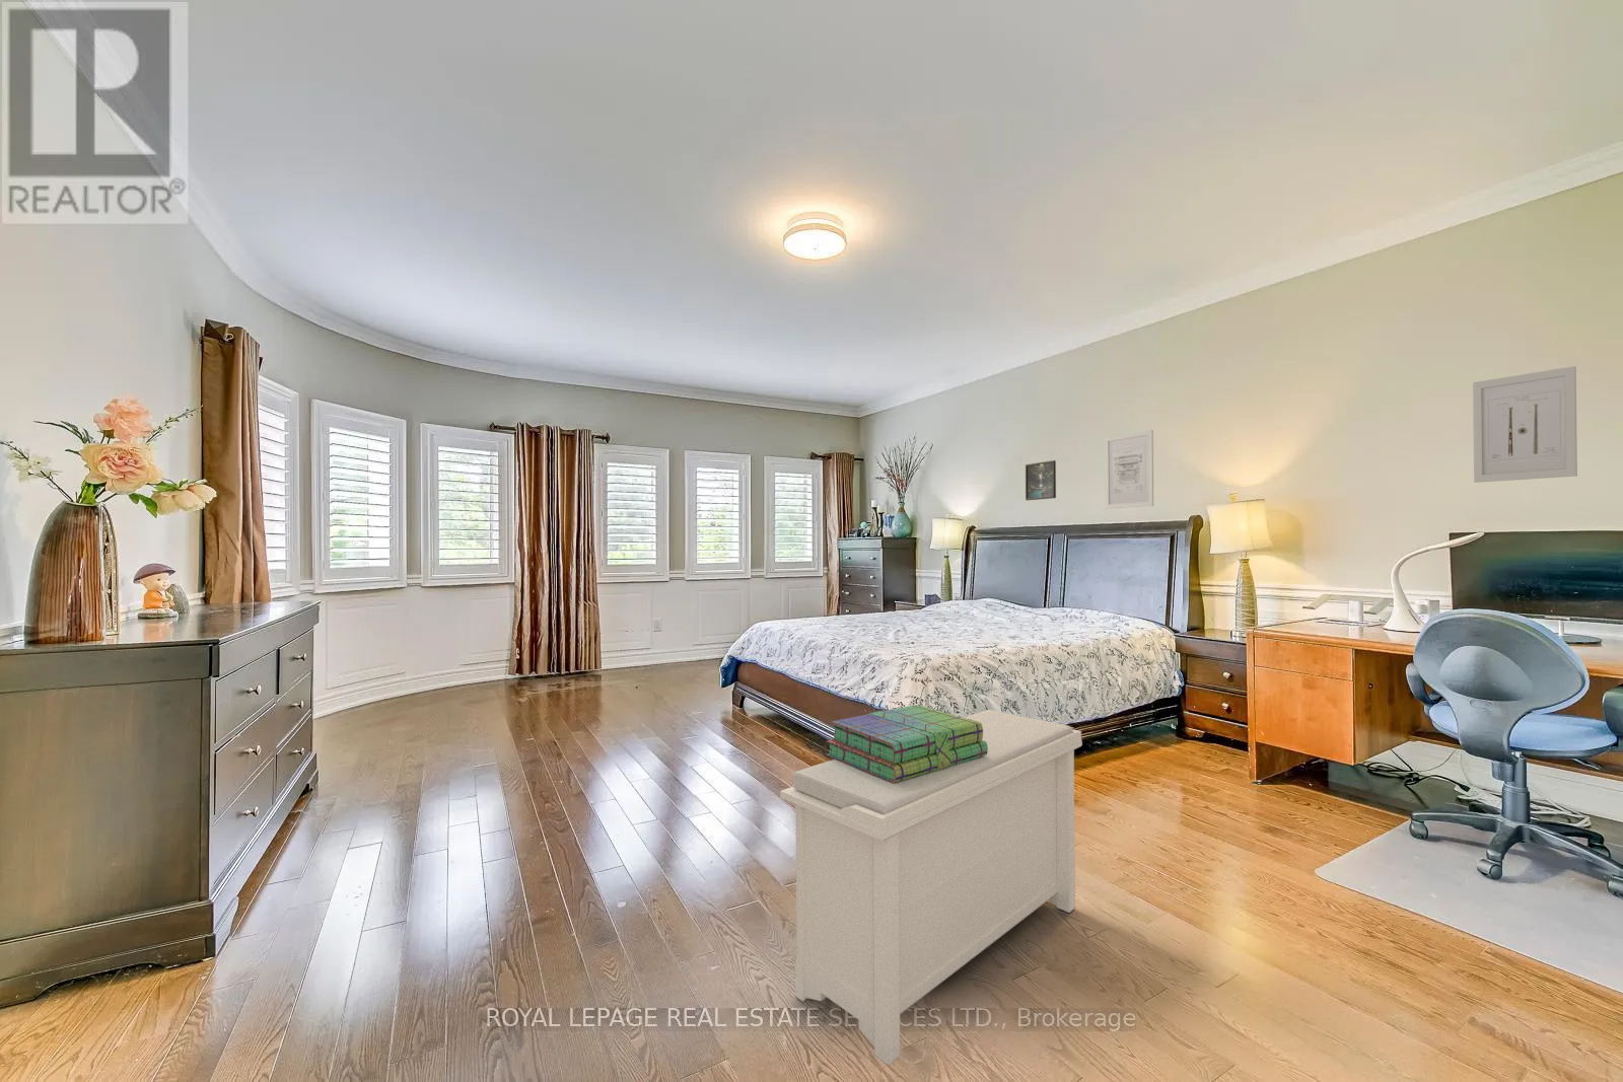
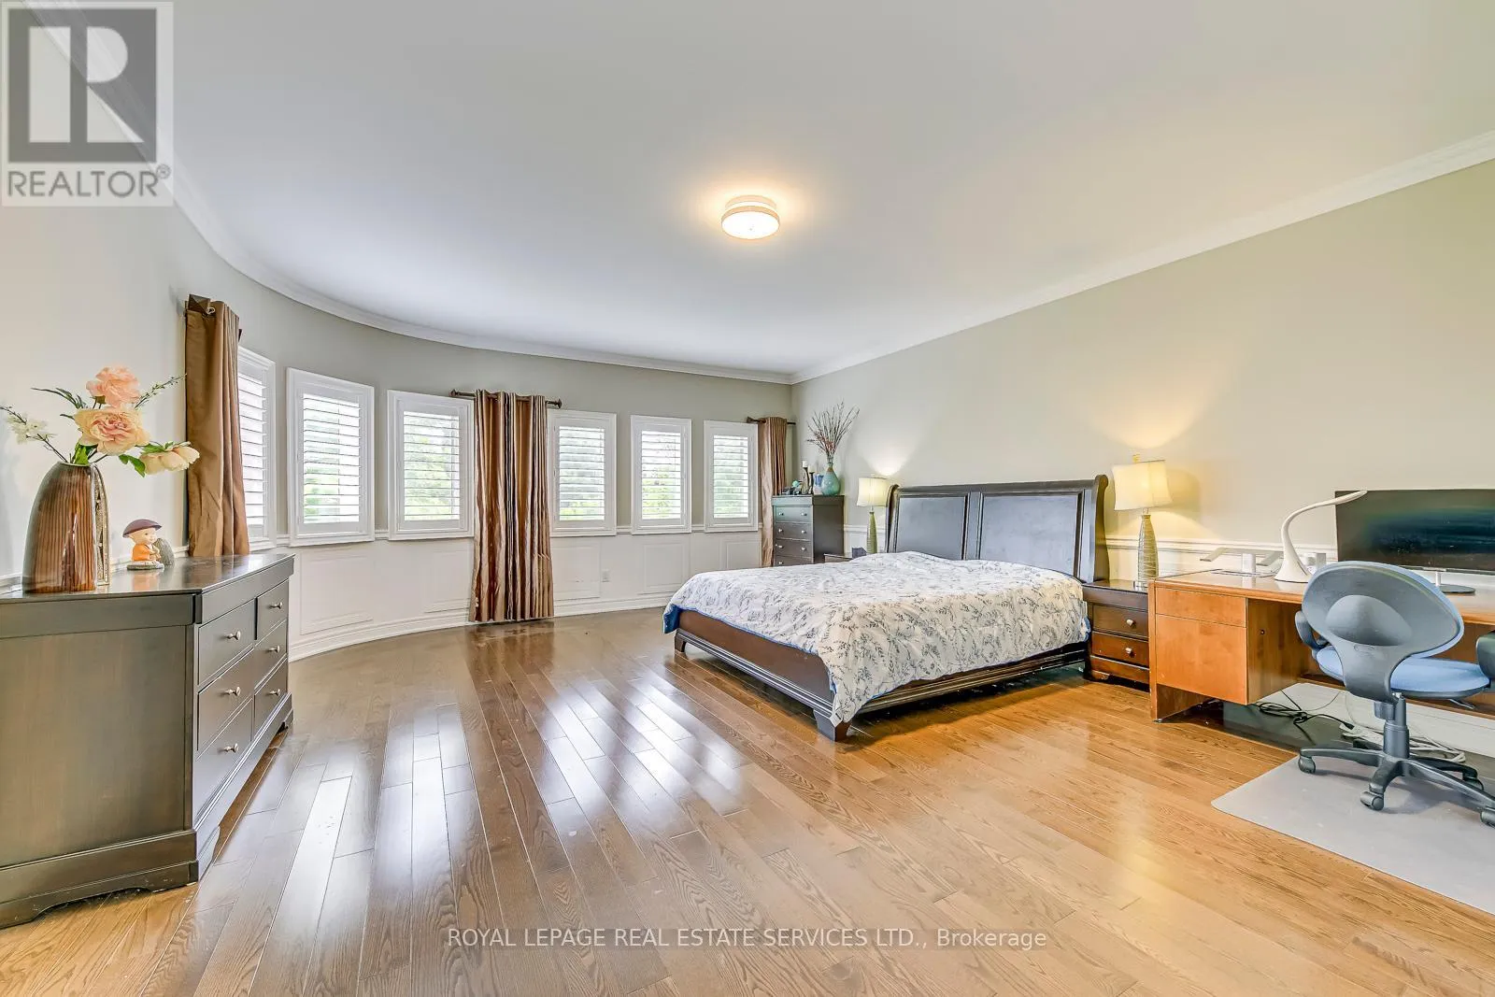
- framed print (1040, 481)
- wall art (1128, 471)
- wall art (1523, 427)
- bench (948, 847)
- stack of books (906, 738)
